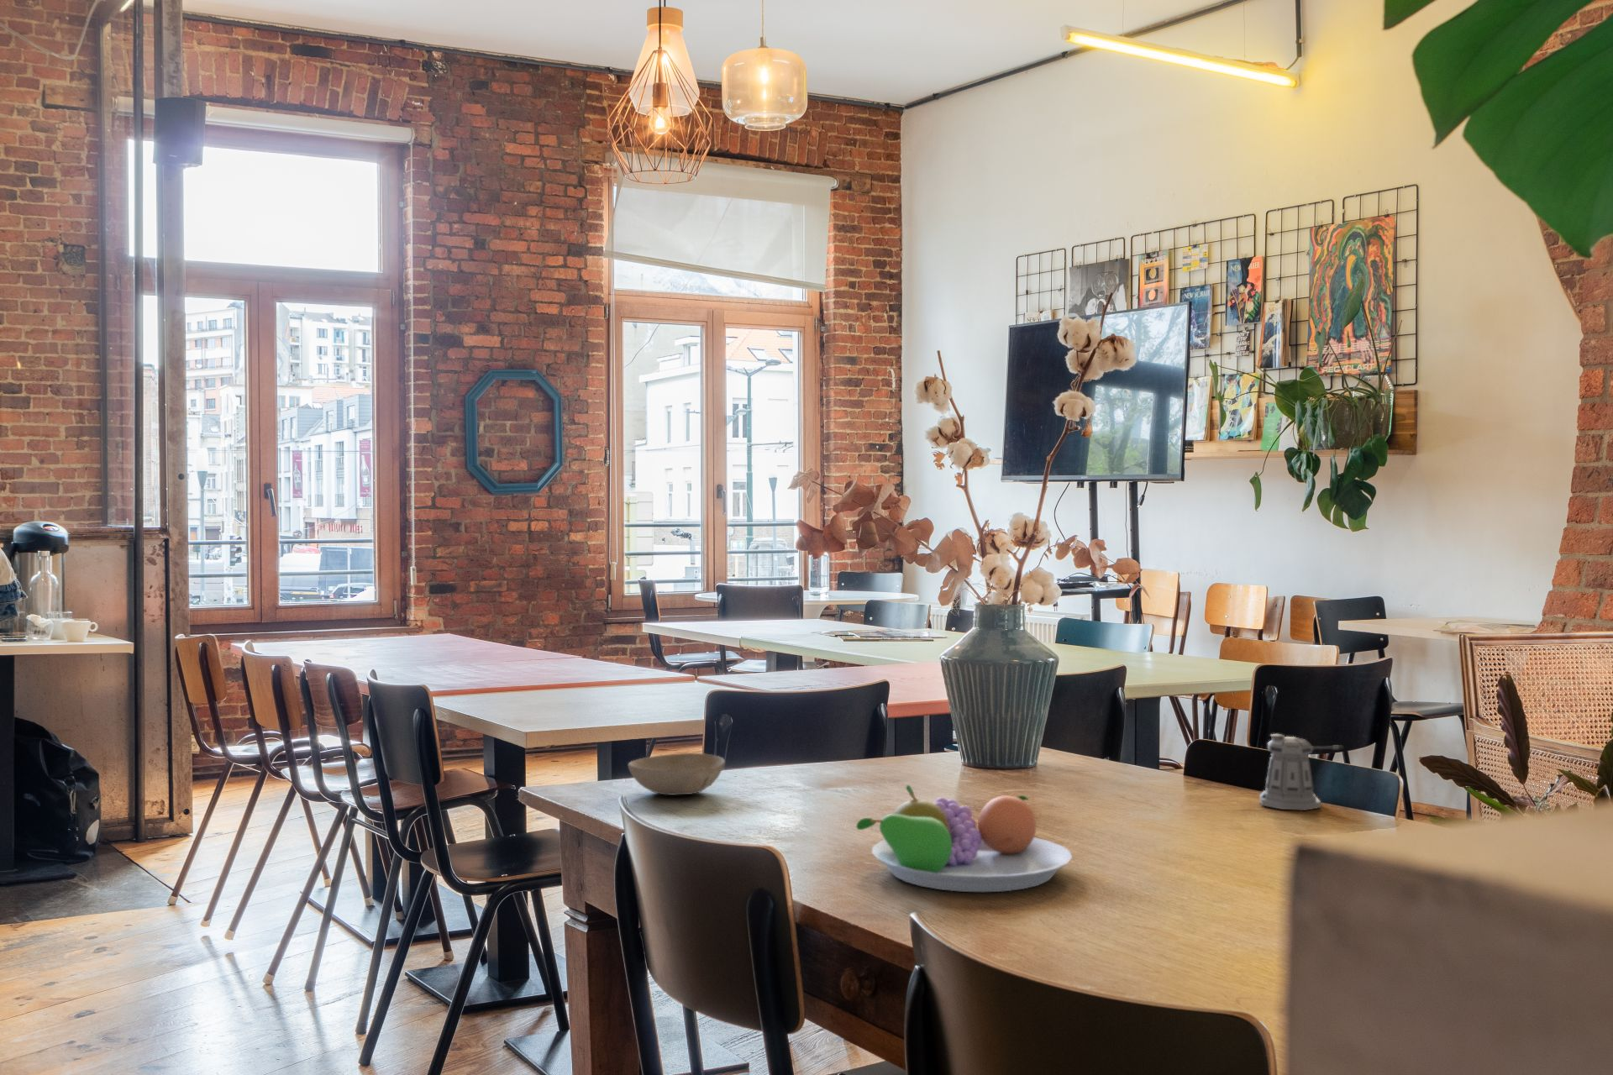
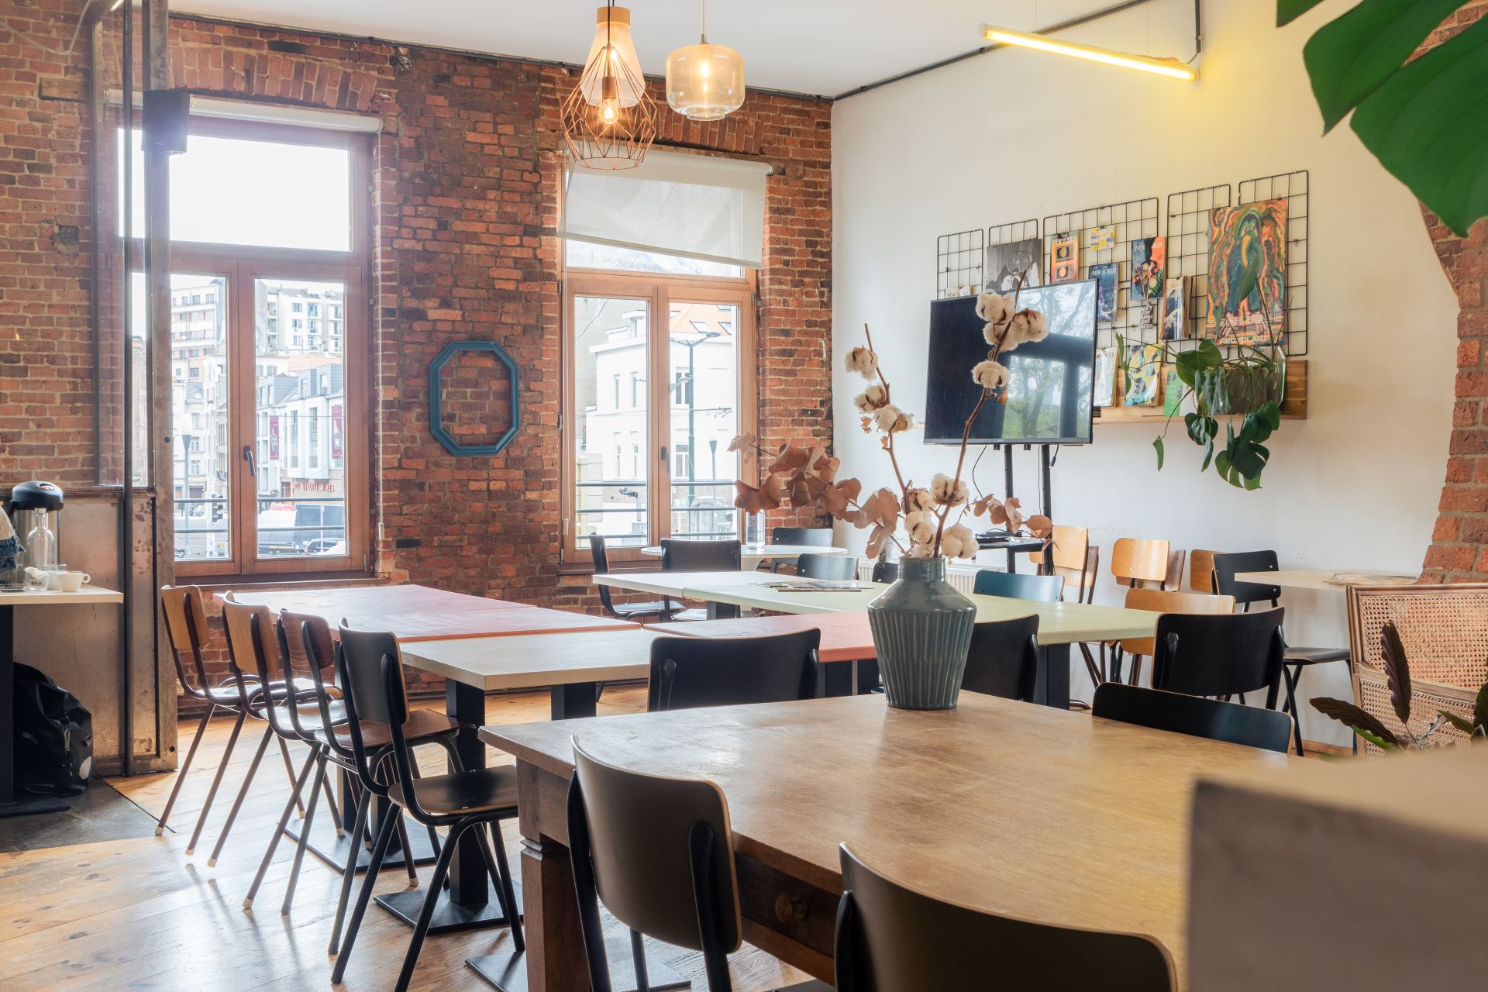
- bowl (677, 776)
- fruit bowl (963, 833)
- pepper shaker (1295, 769)
